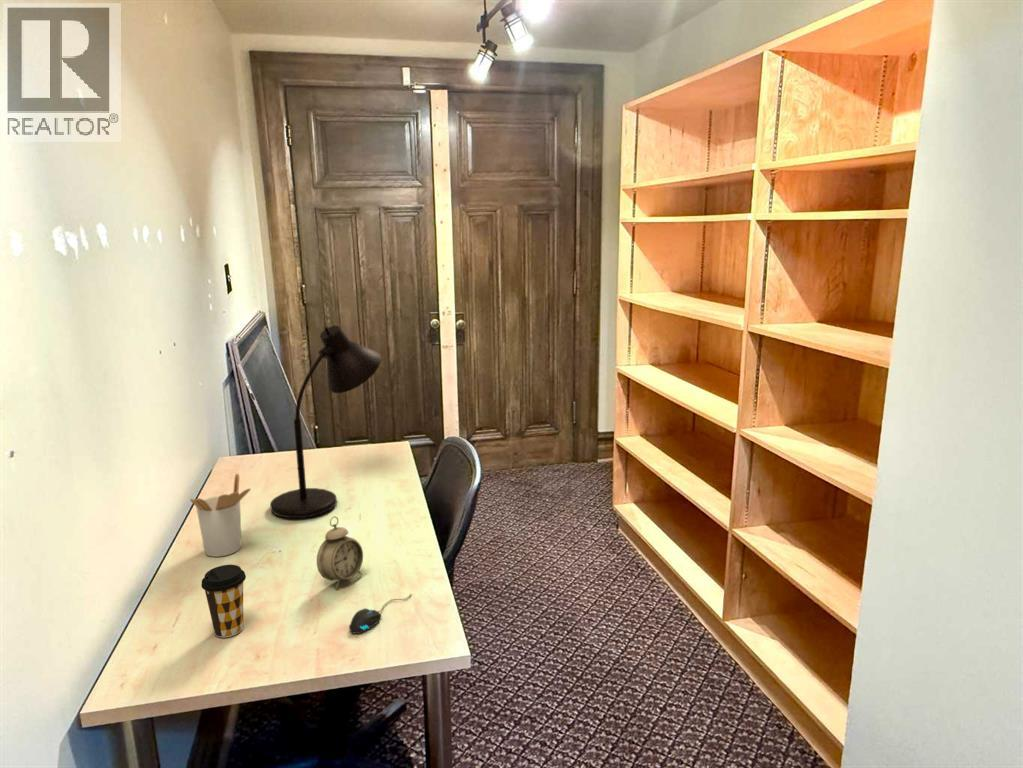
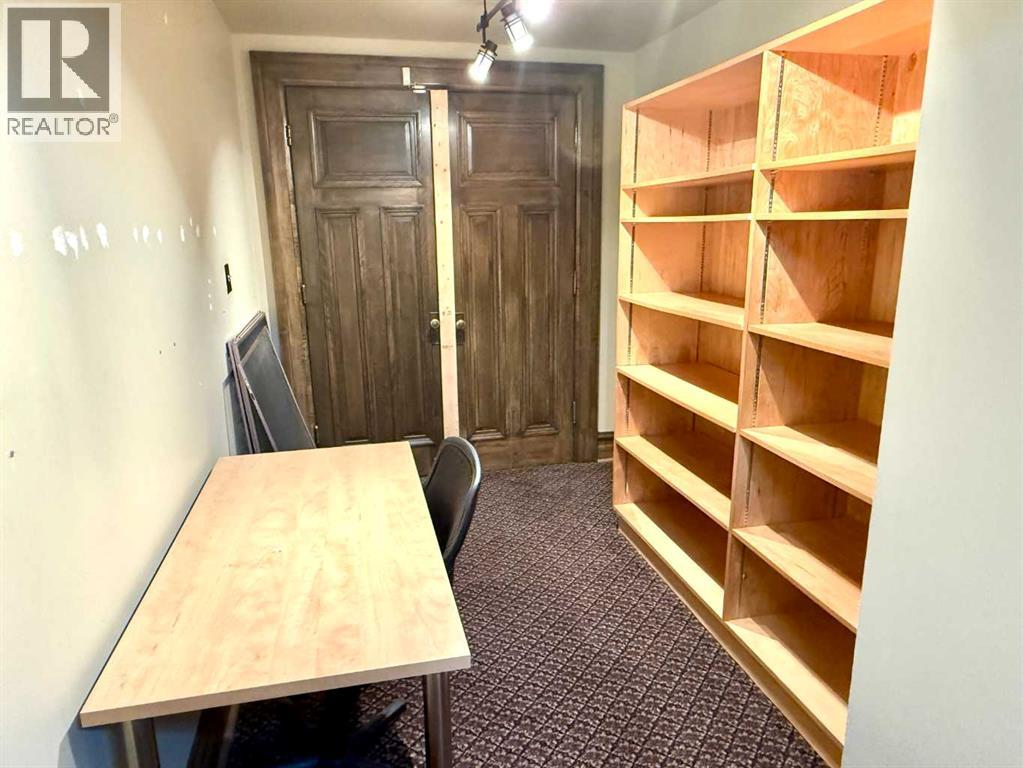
- desk lamp (333, 392)
- coffee cup (226, 601)
- mouse (382, 608)
- utensil holder (225, 517)
- alarm clock (340, 549)
